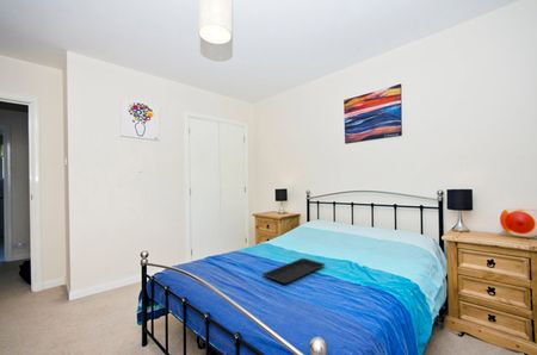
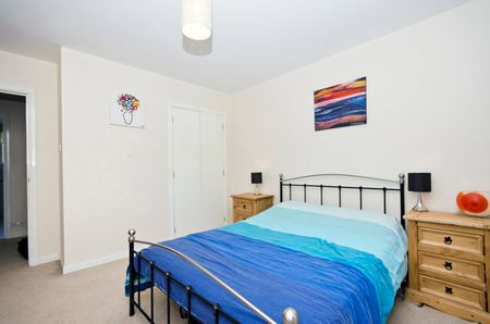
- serving tray (295, 270)
